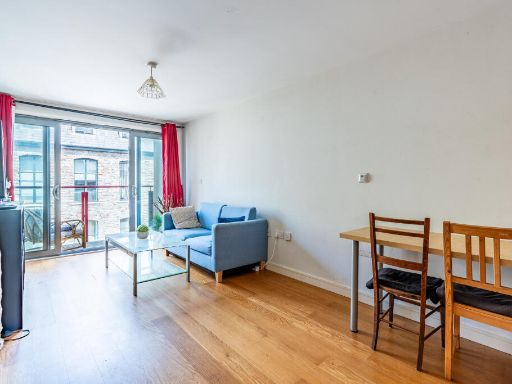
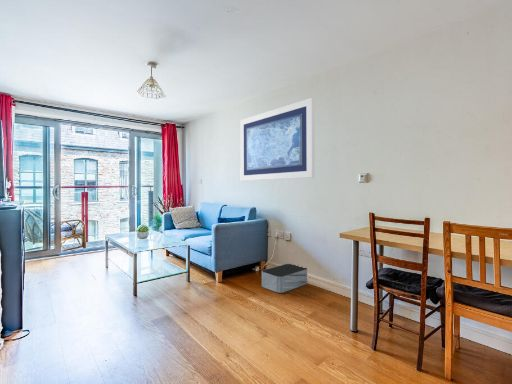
+ storage bin (284, 277)
+ wall art (272, 145)
